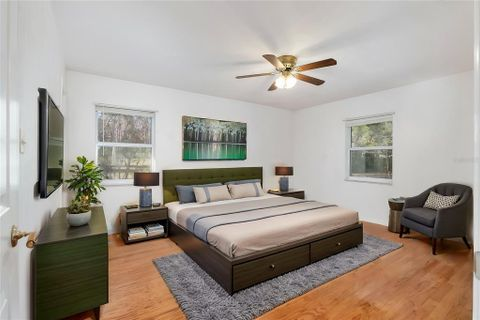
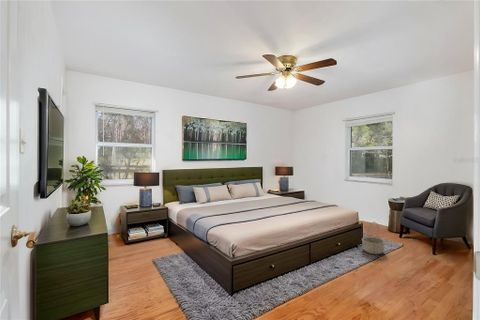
+ basket (373, 237)
